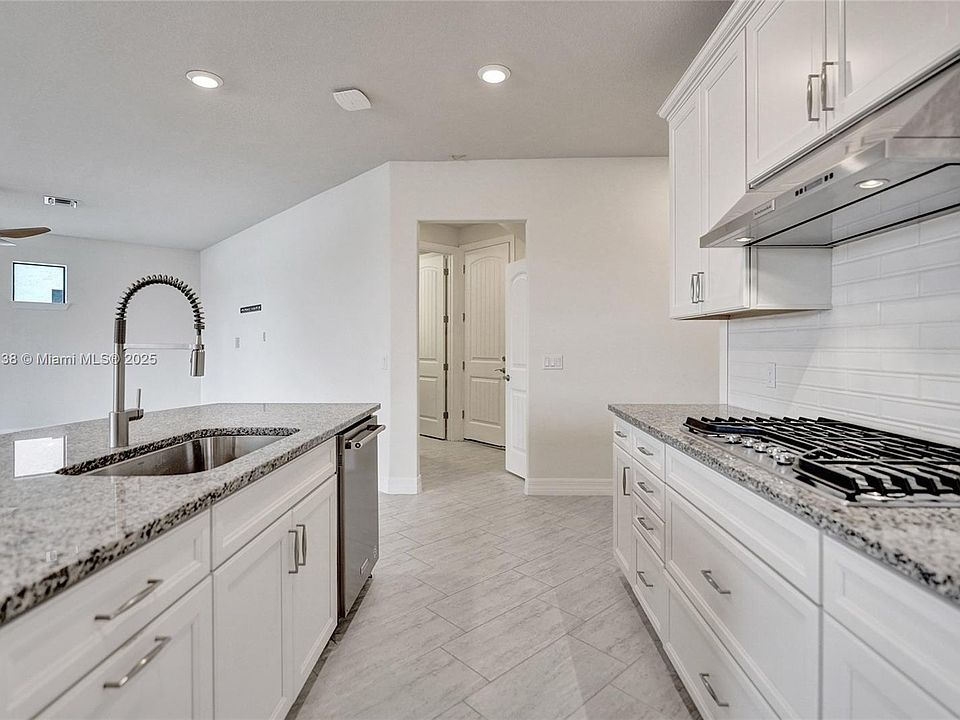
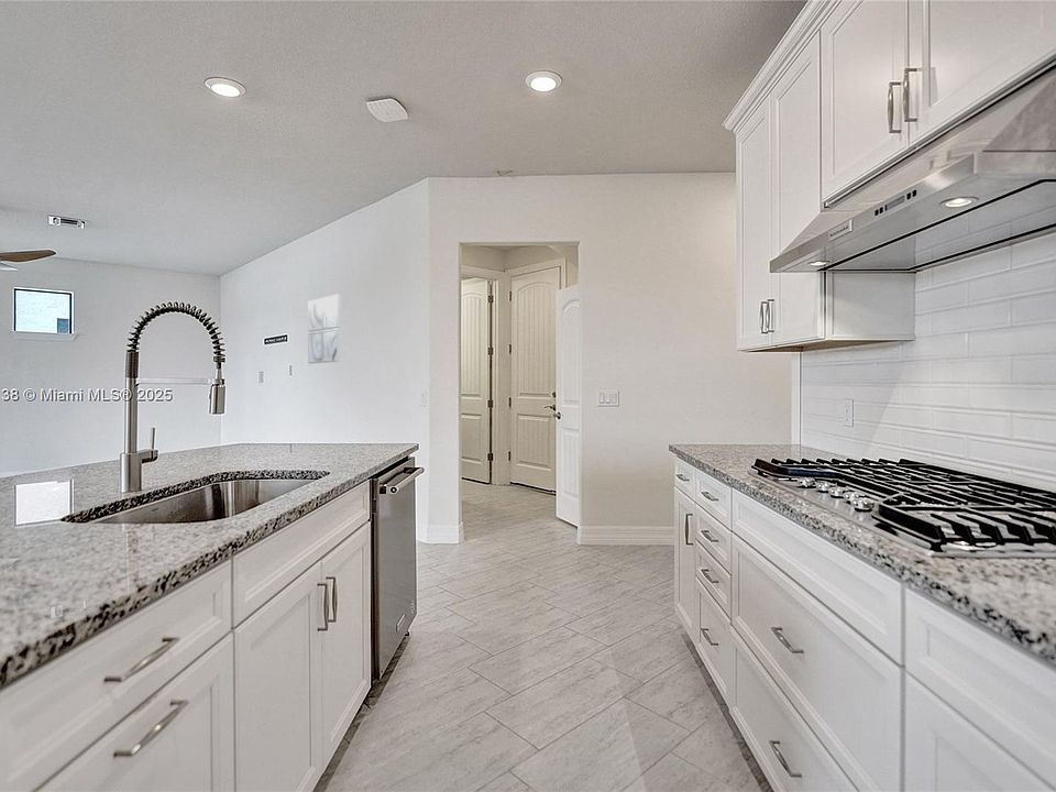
+ wall art (323, 329)
